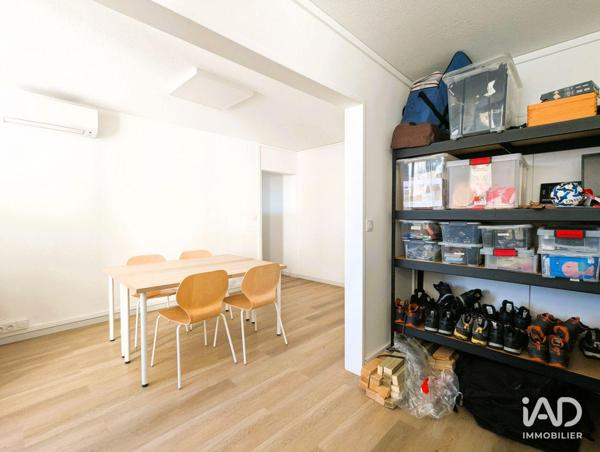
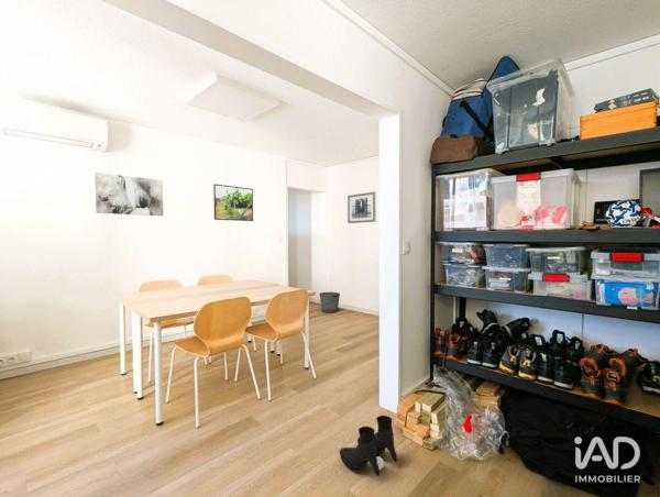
+ boots (367, 438)
+ wall art (361, 208)
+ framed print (234, 203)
+ bucket (329, 301)
+ wall art (131, 195)
